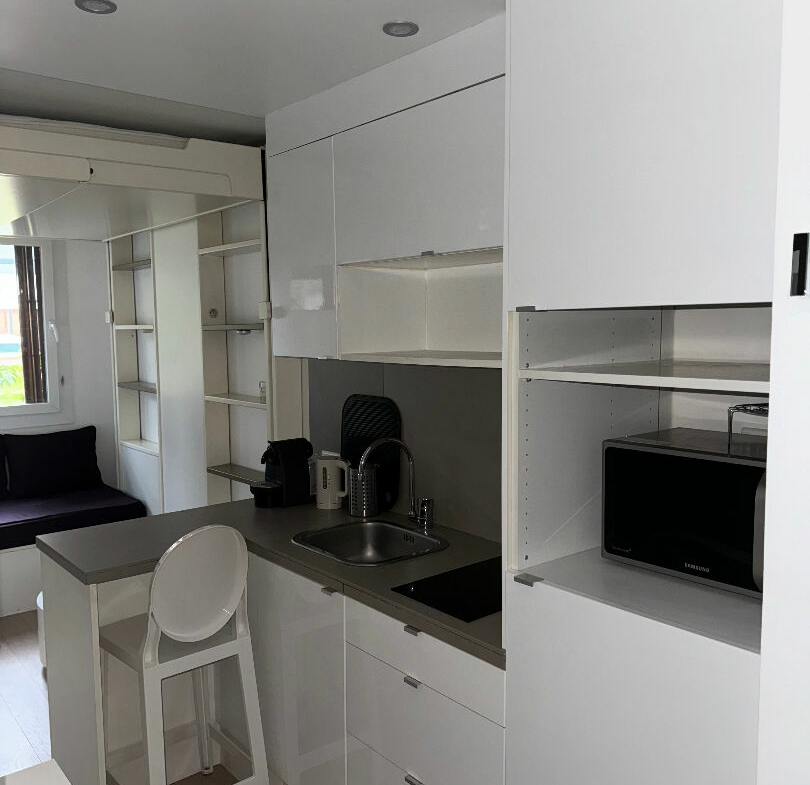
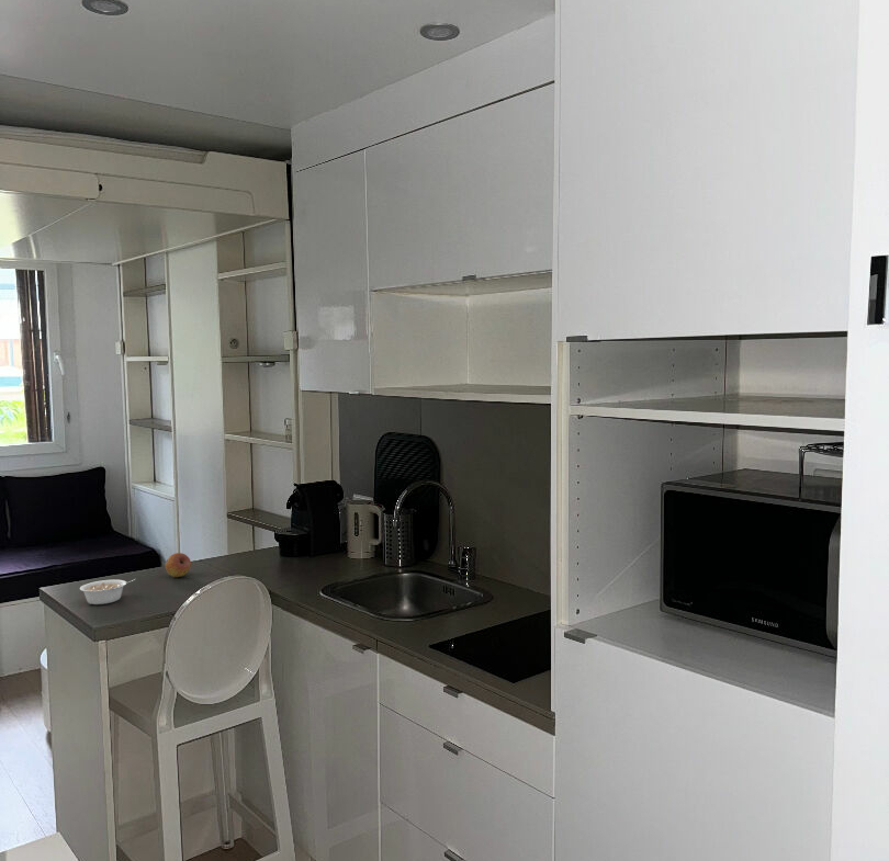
+ legume (105, 590)
+ fruit (178, 564)
